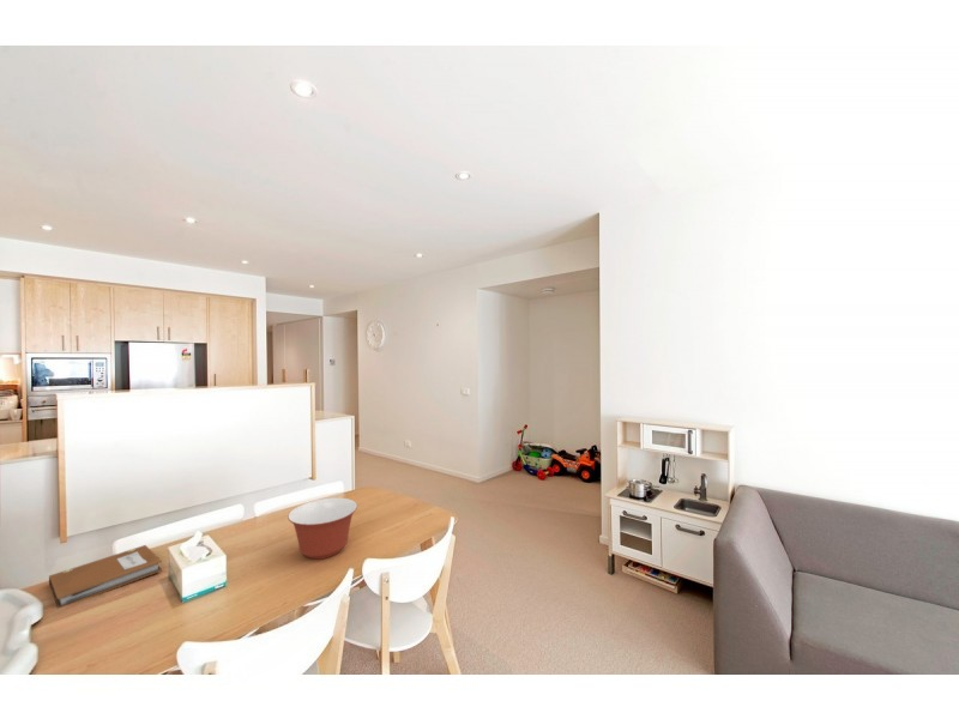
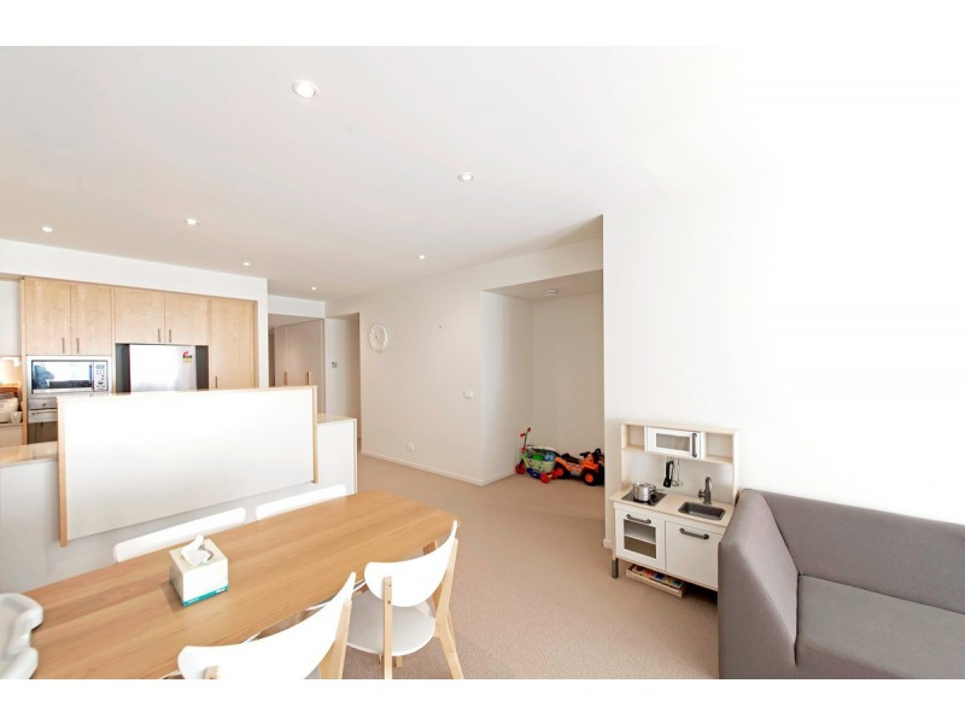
- mixing bowl (324, 530)
- notebook (109, 572)
